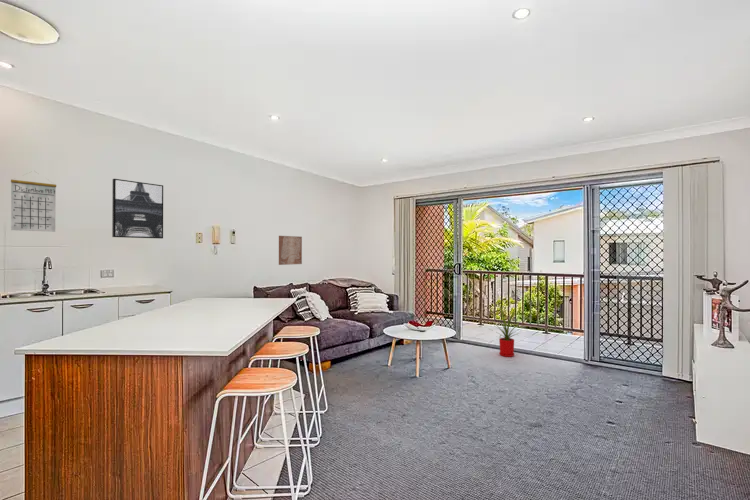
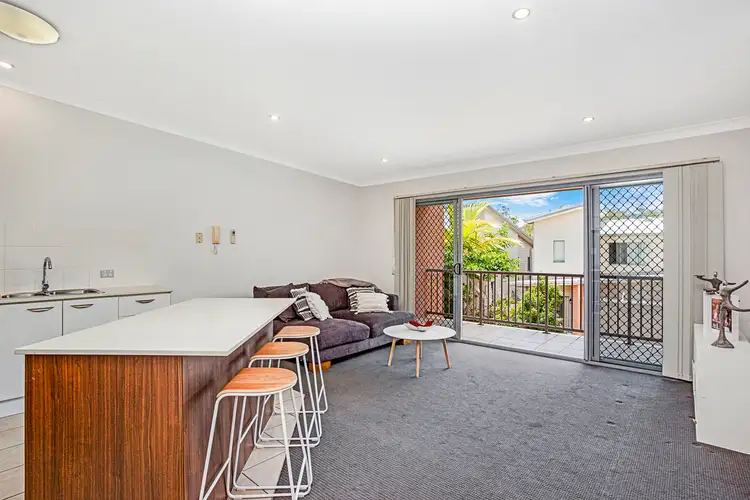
- calendar (34, 200)
- wall art (290, 250)
- wall art (139, 210)
- house plant (507, 329)
